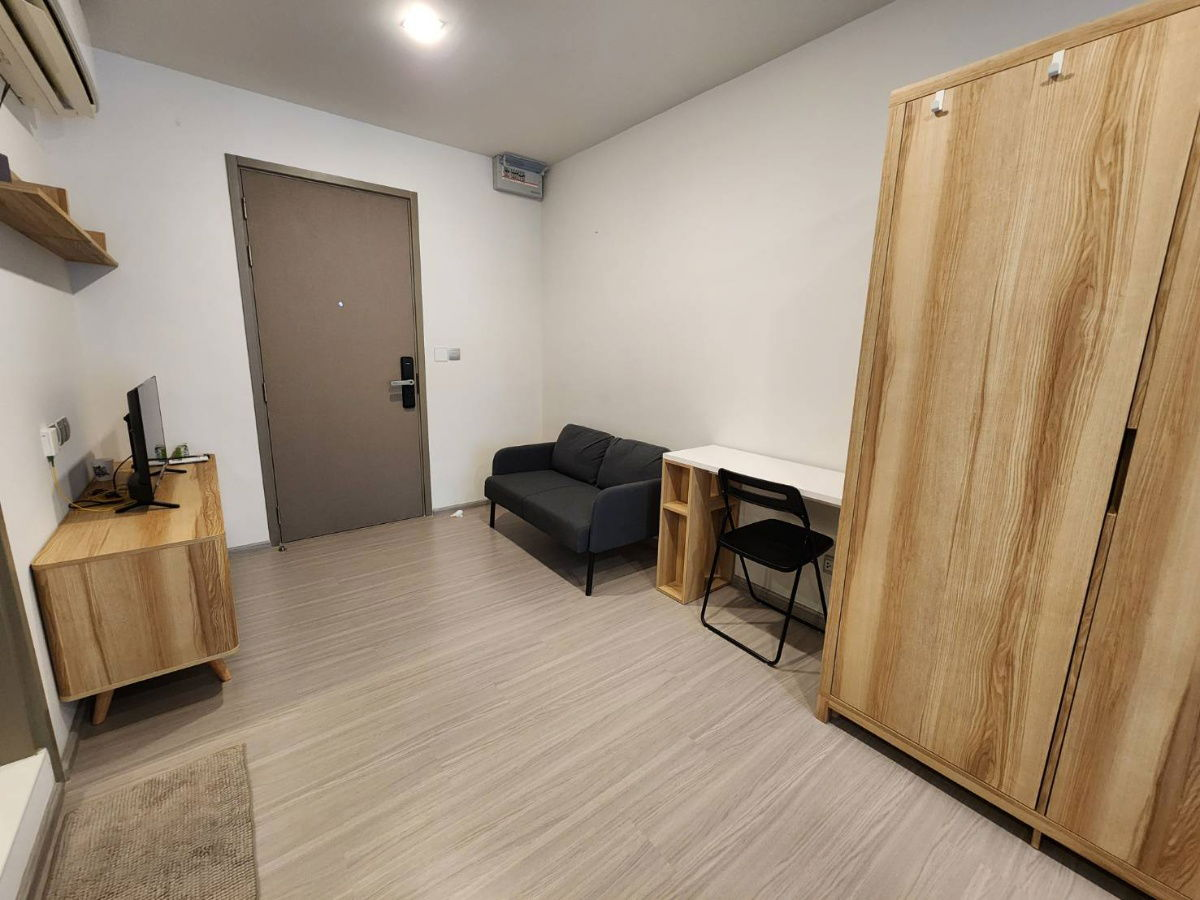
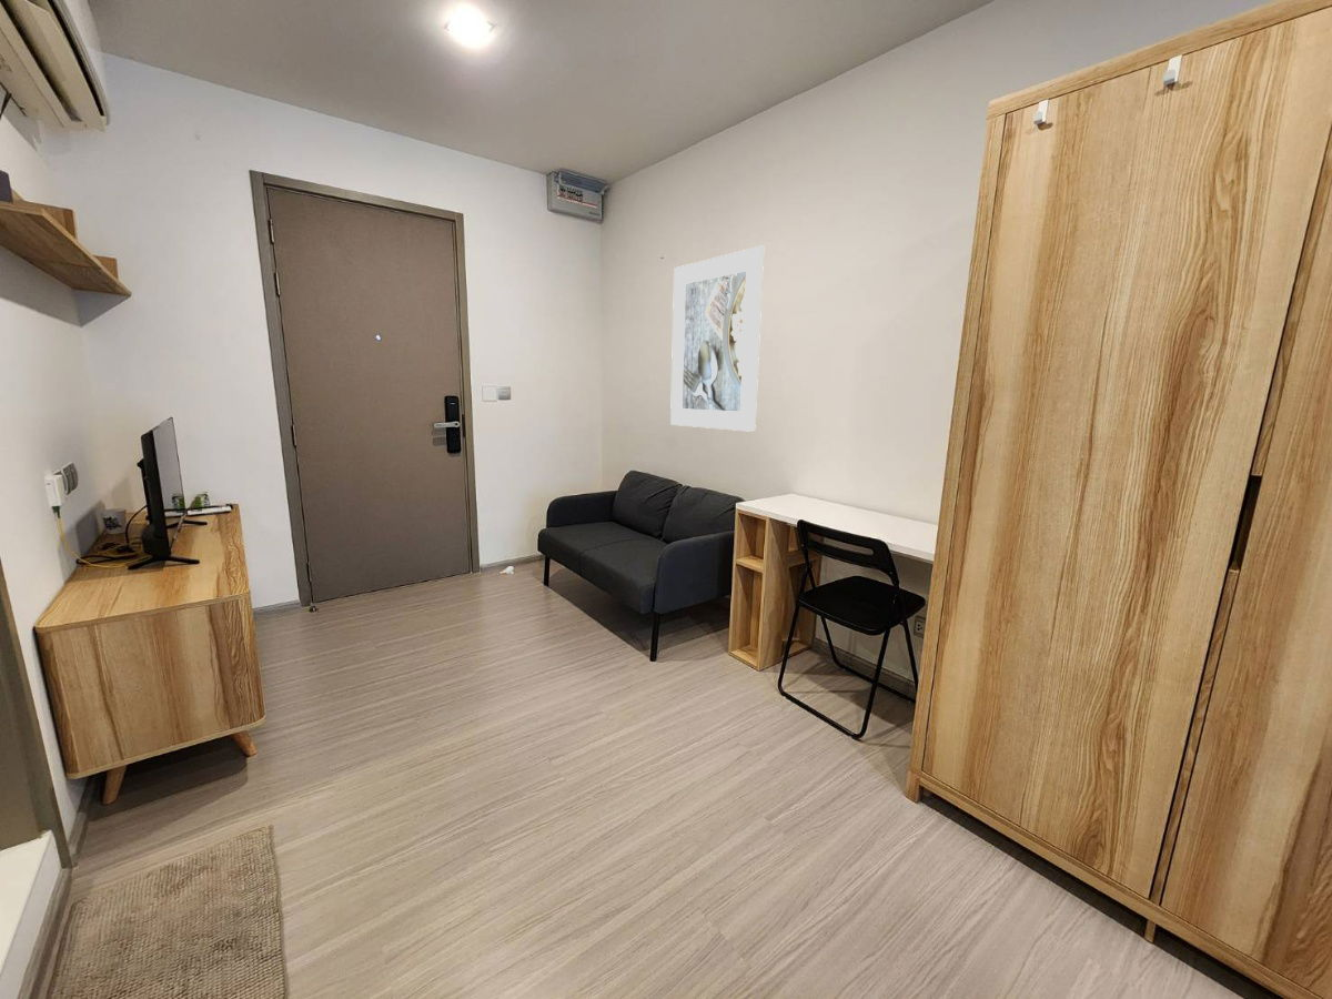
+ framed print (712, 345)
